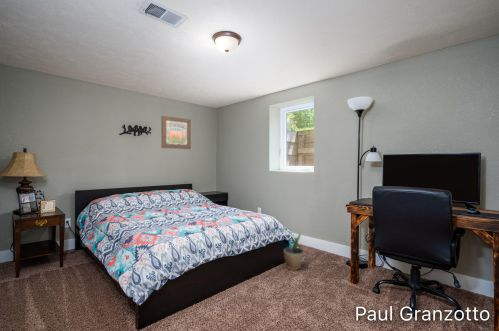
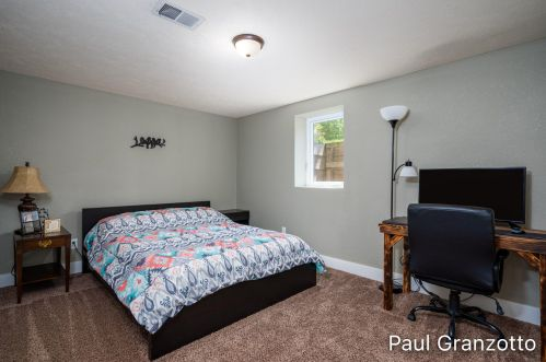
- wall art (176, 133)
- potted plant (293, 249)
